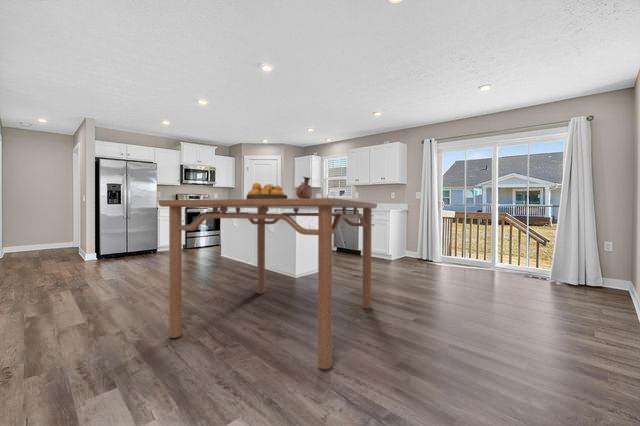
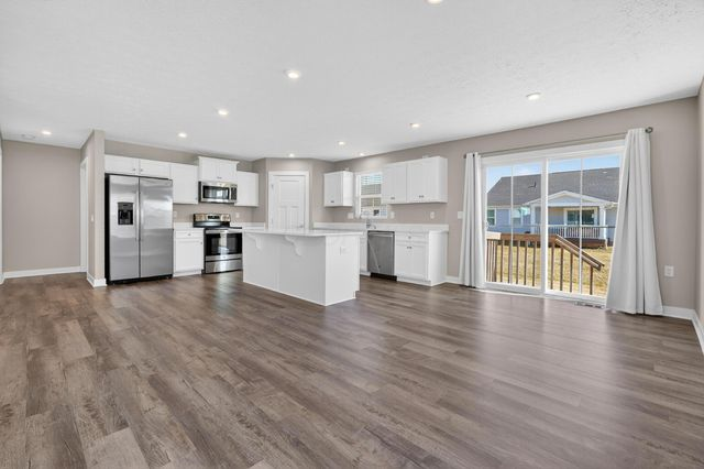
- fruit bowl (267, 192)
- dining table (264, 261)
- vase (304, 188)
